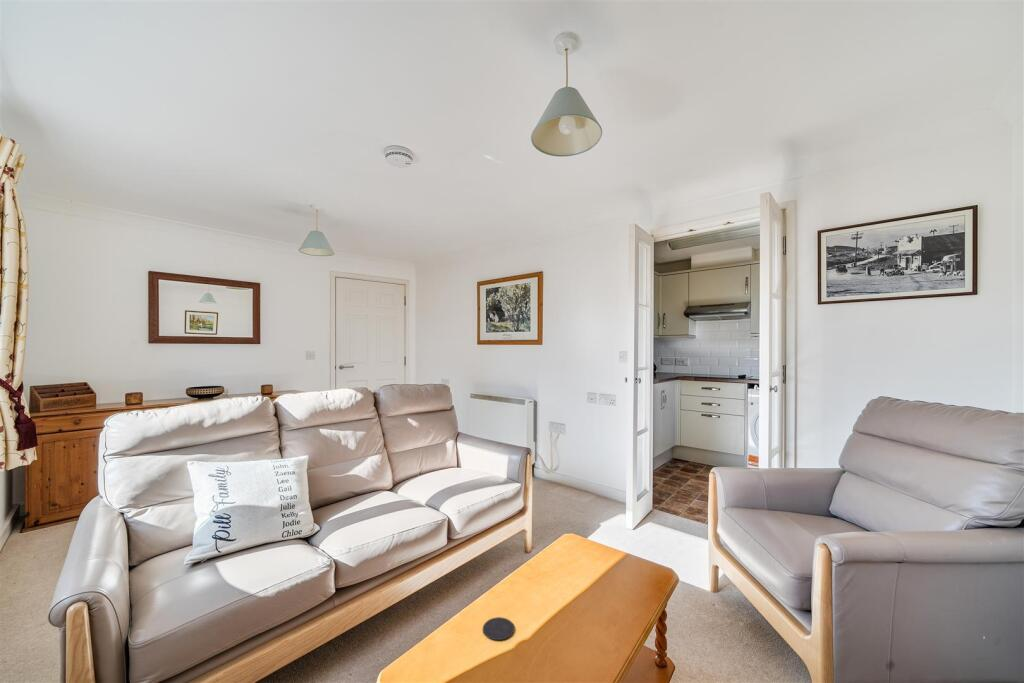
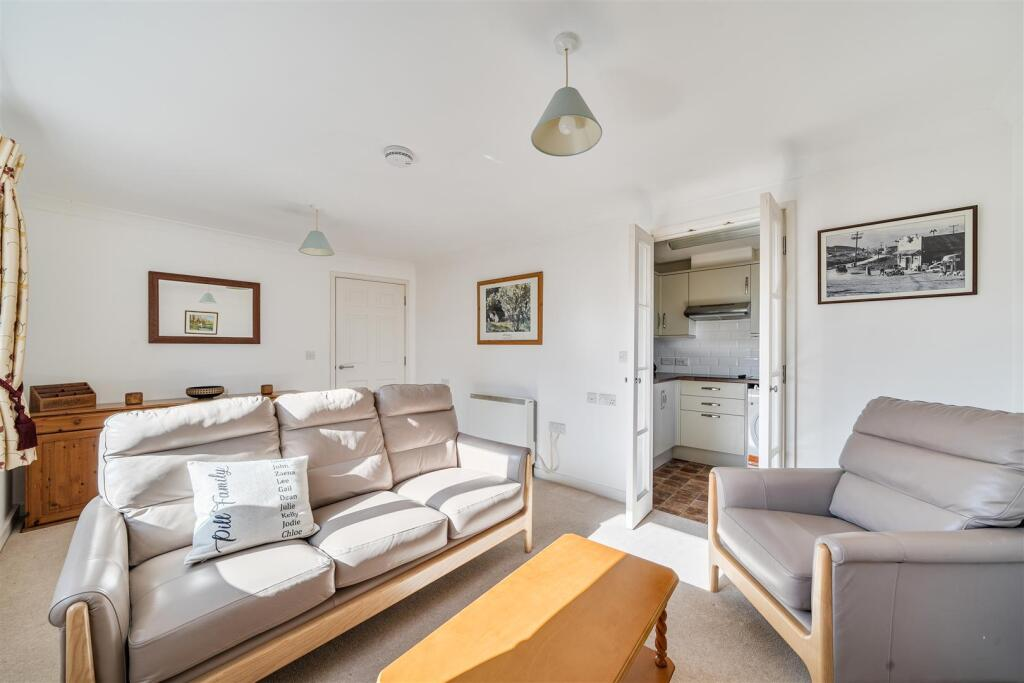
- coaster (498, 628)
